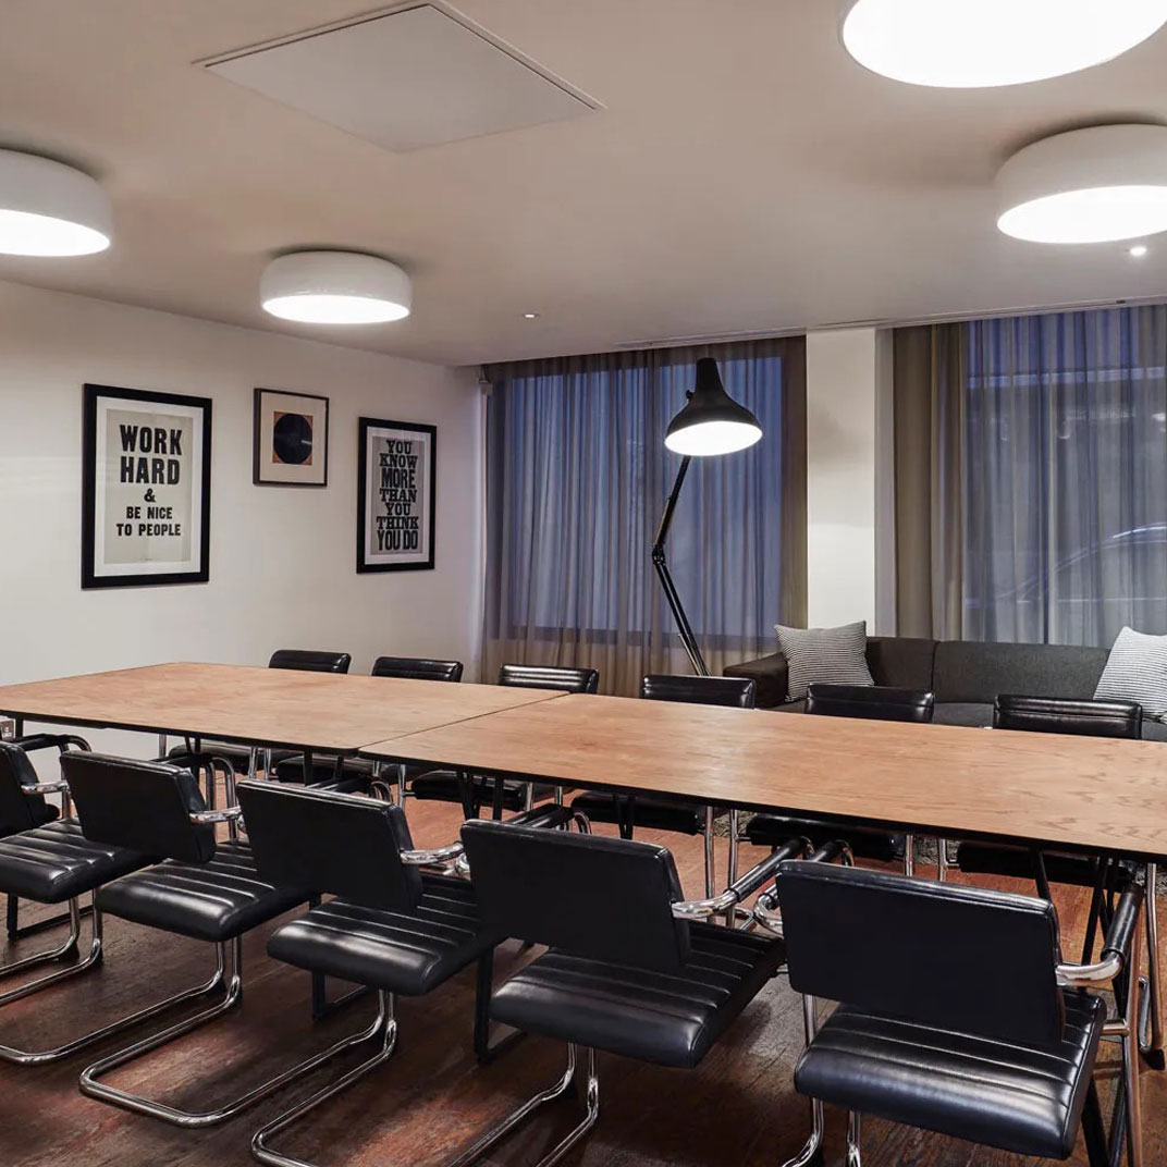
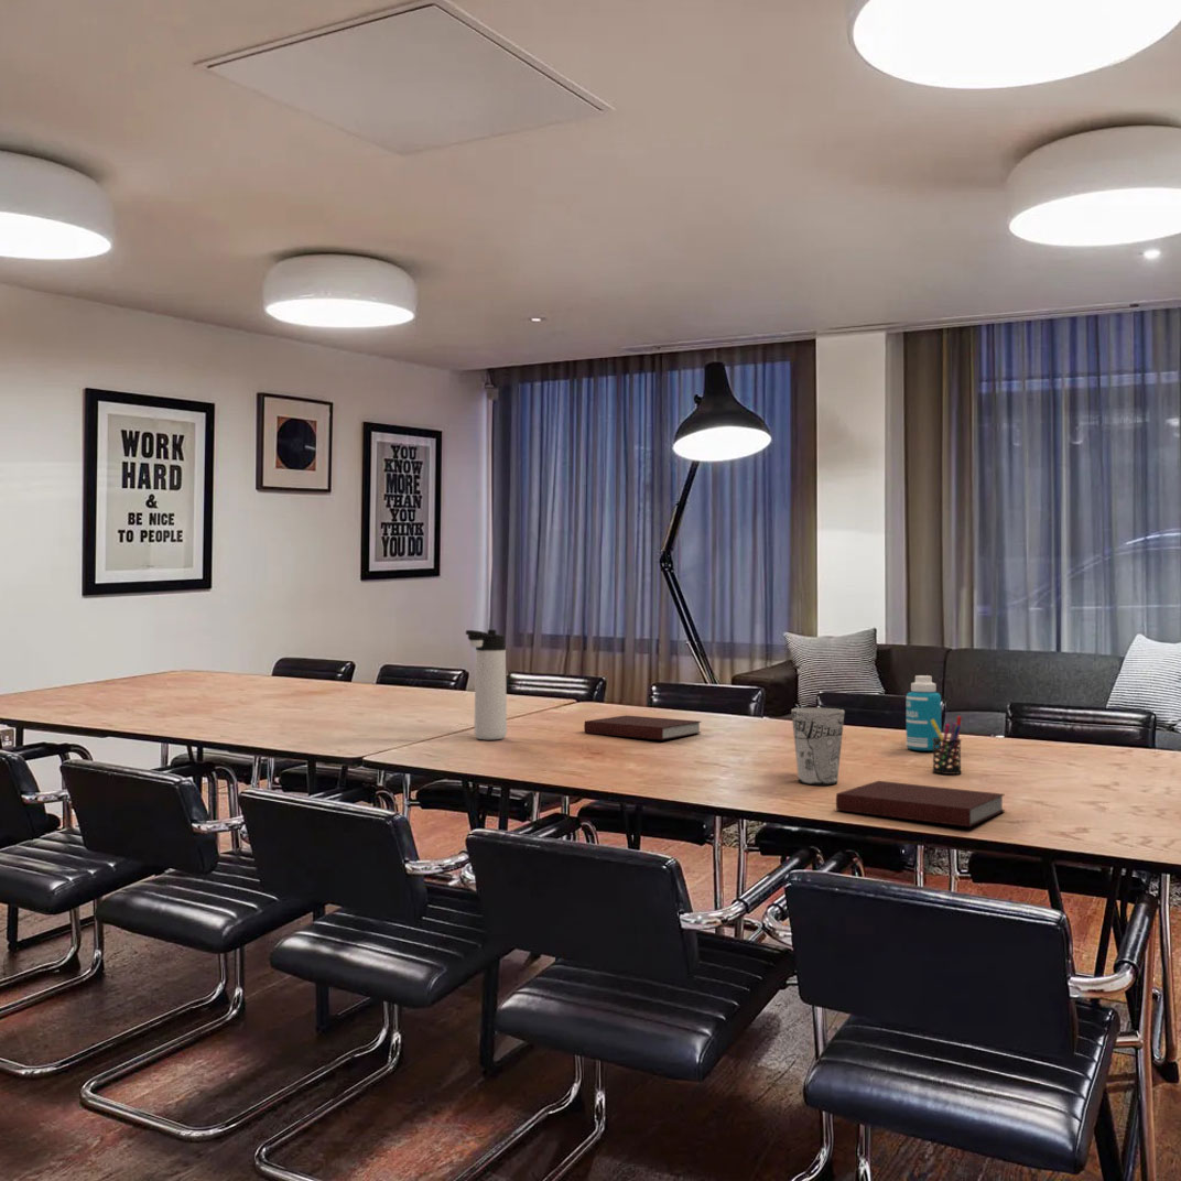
+ cup (817, 746)
+ thermos bottle (485, 684)
+ pen holder (950, 743)
+ notebook (920, 802)
+ notebook (642, 726)
+ bottle (923, 712)
